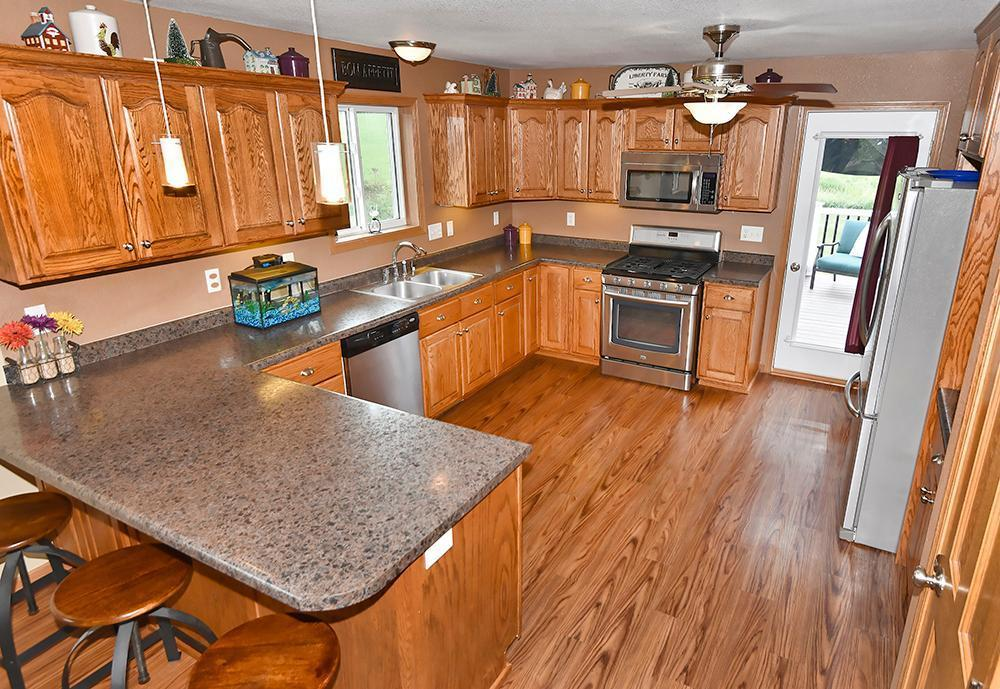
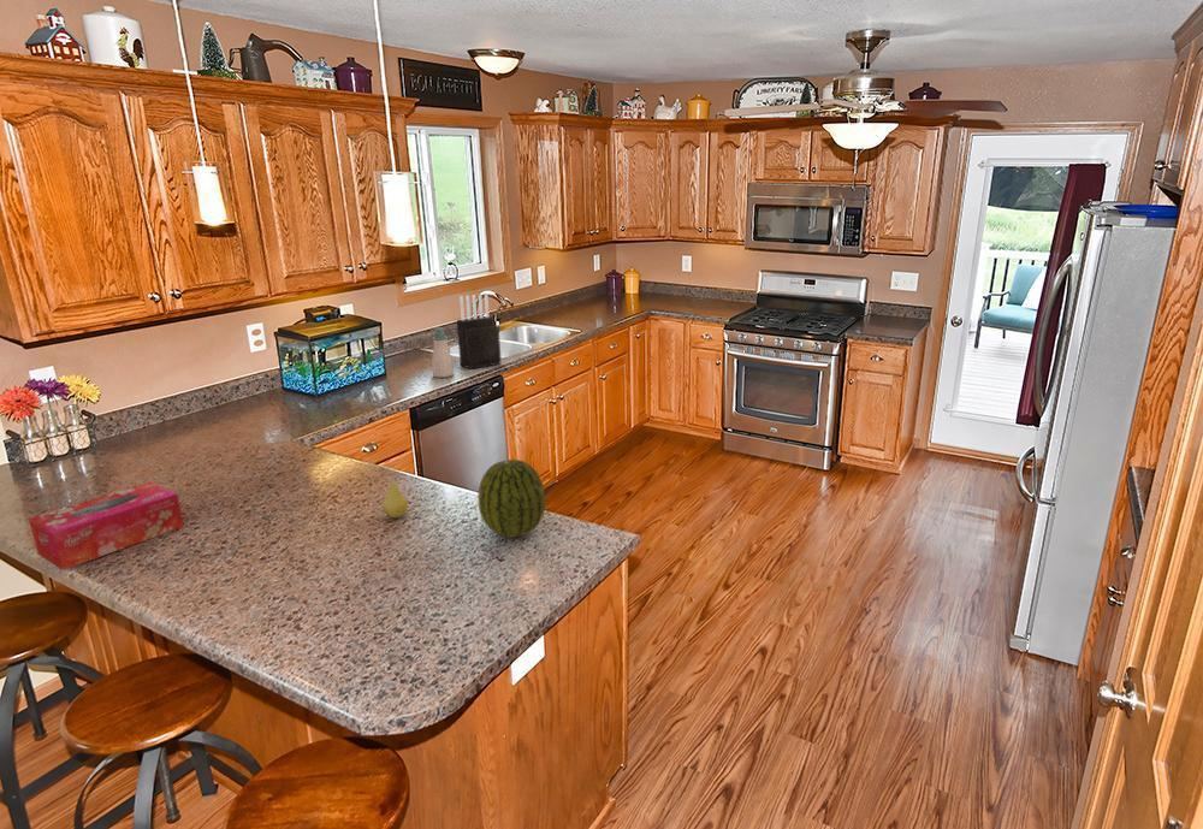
+ fruit (393, 496)
+ knife block (479, 331)
+ soap bottle (440, 351)
+ fruit (511, 497)
+ tissue box (109, 522)
